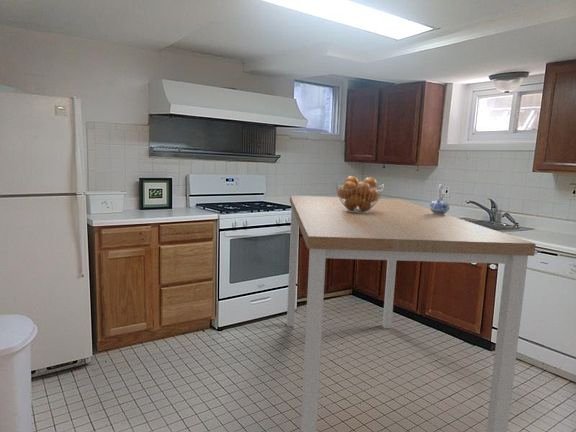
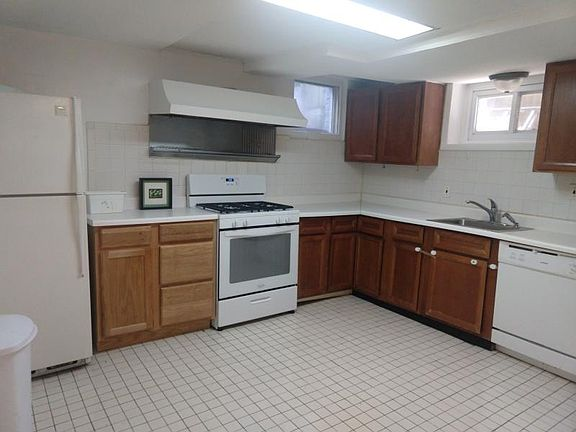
- ceramic pitcher (440, 199)
- dining table (384, 300)
- fruit basket (358, 193)
